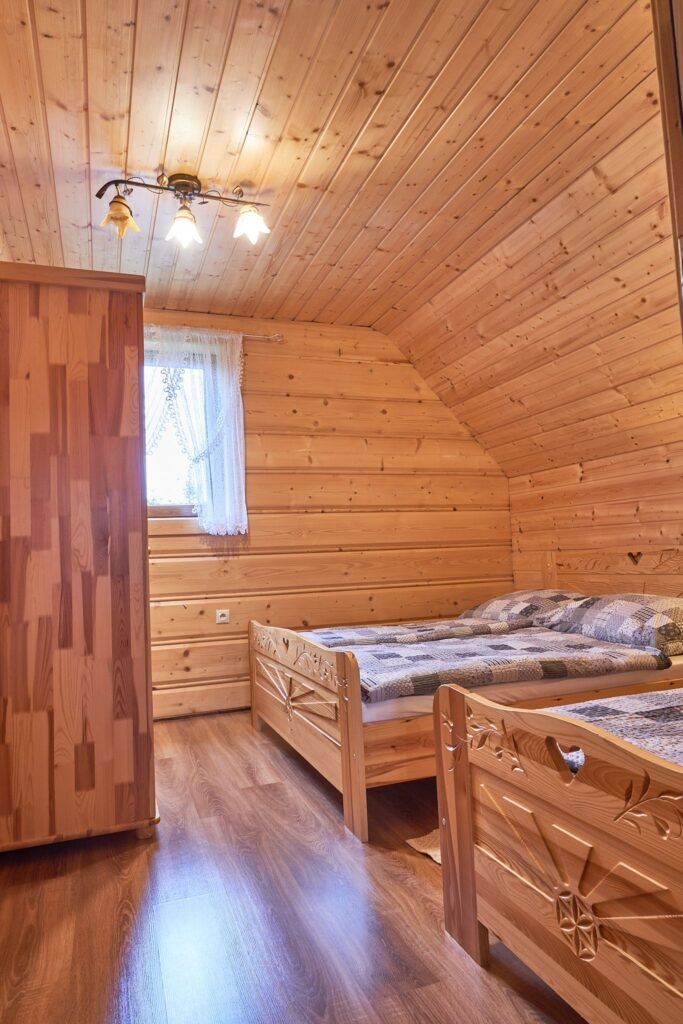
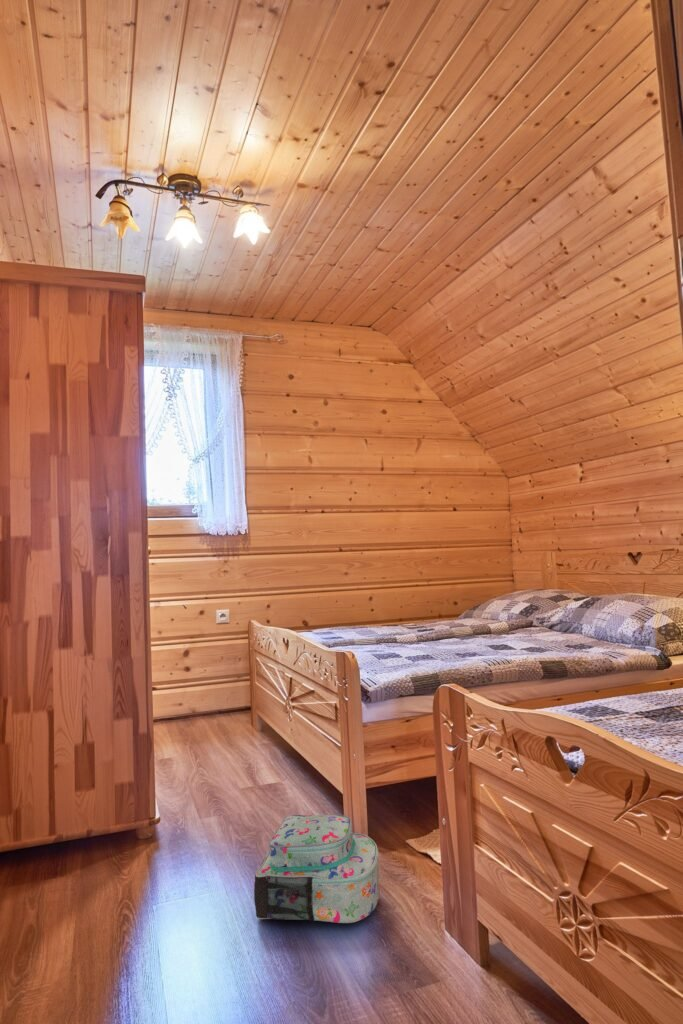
+ backpack (319, 865)
